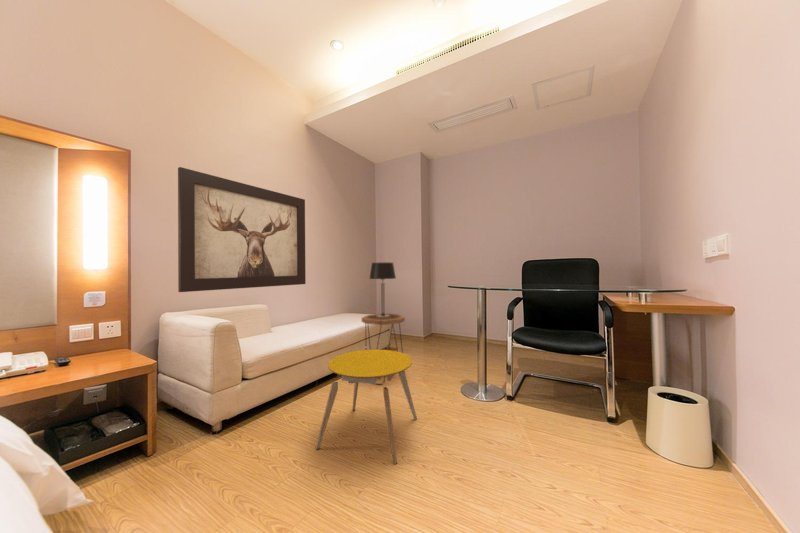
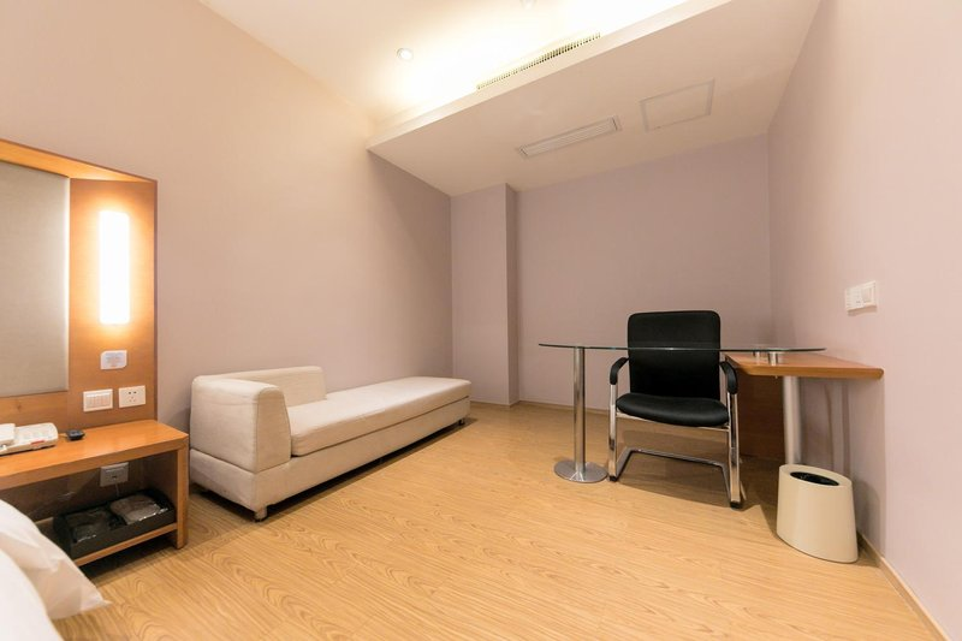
- table lamp (382, 289)
- stool (370, 383)
- wall art (253, 236)
- side table (388, 347)
